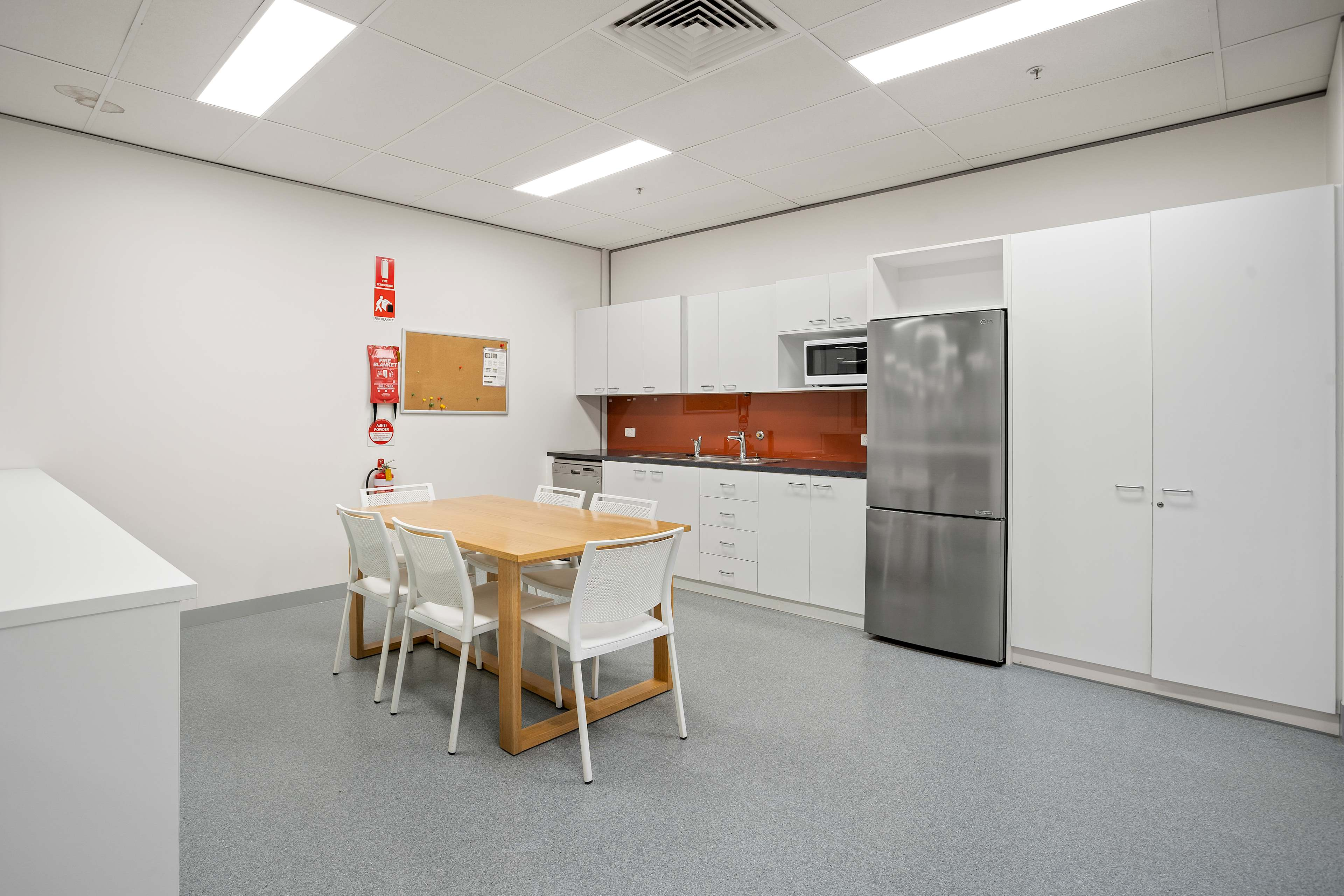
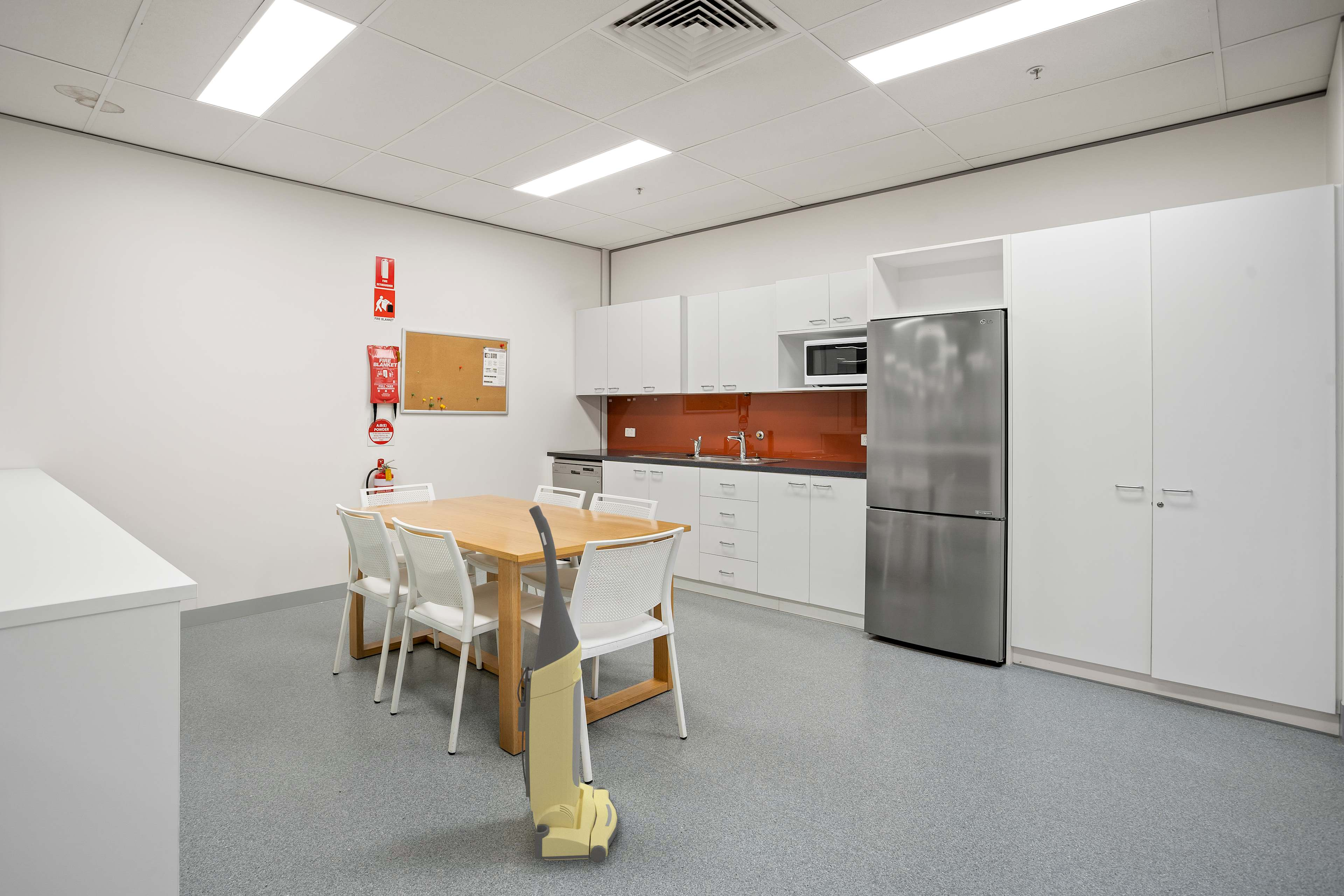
+ vacuum cleaner (569, 667)
